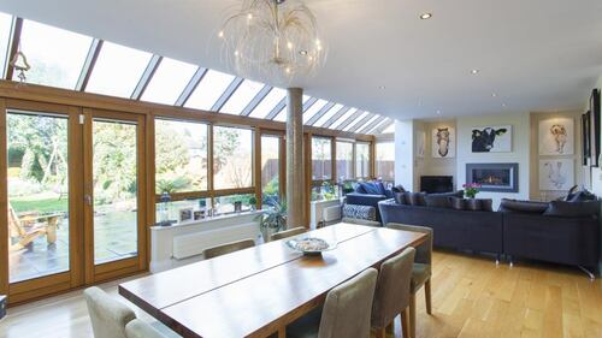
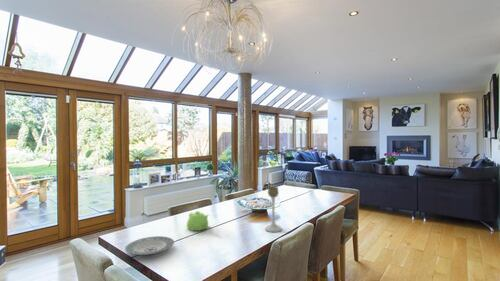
+ candle holder (273, 208)
+ teapot (198, 219)
+ plate (150, 247)
